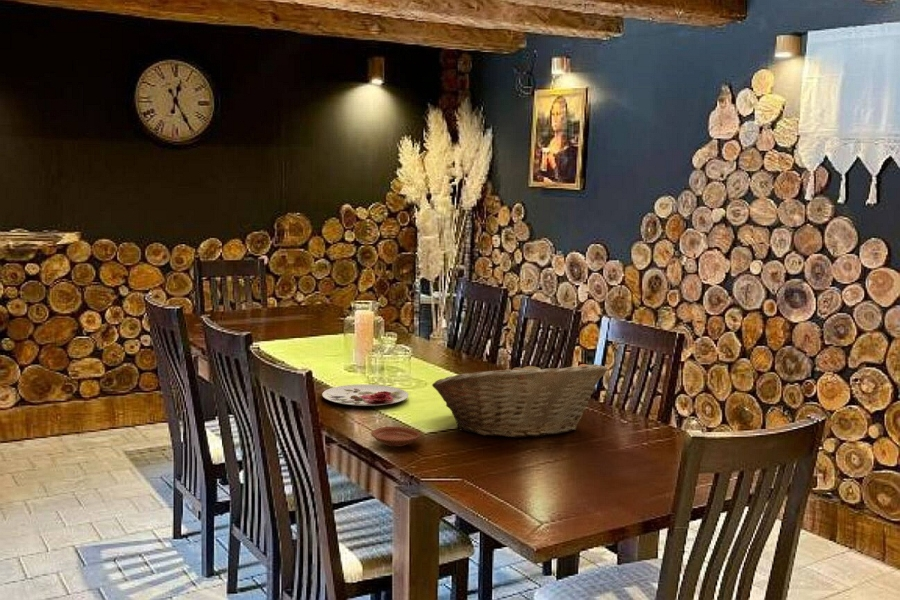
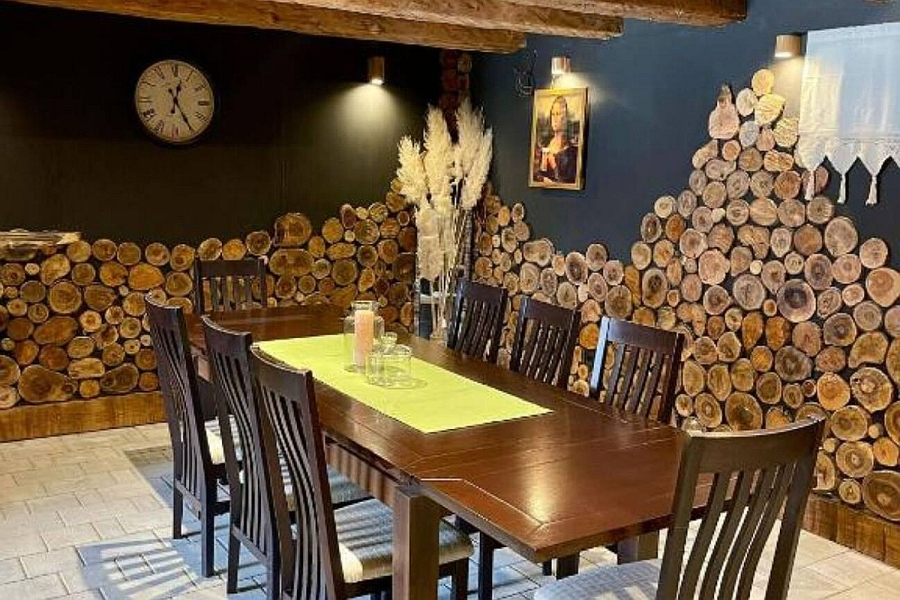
- plate (395, 438)
- plate (365, 393)
- fruit basket (520, 391)
